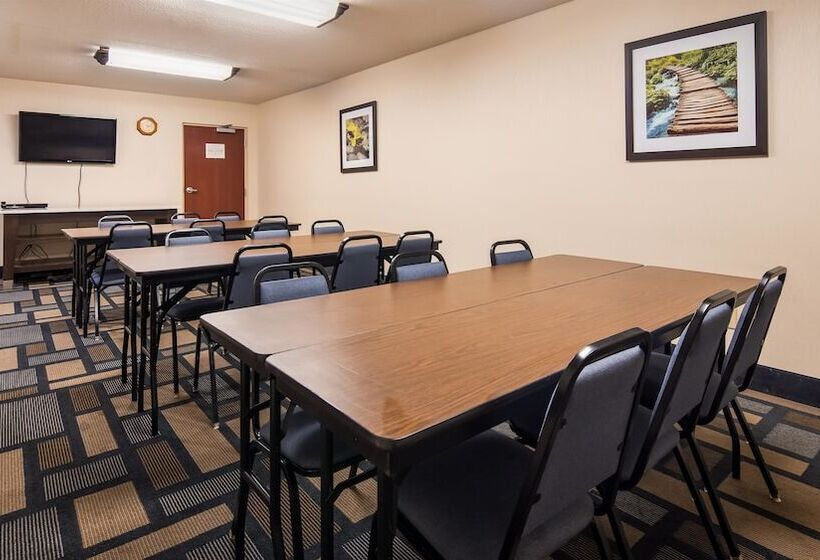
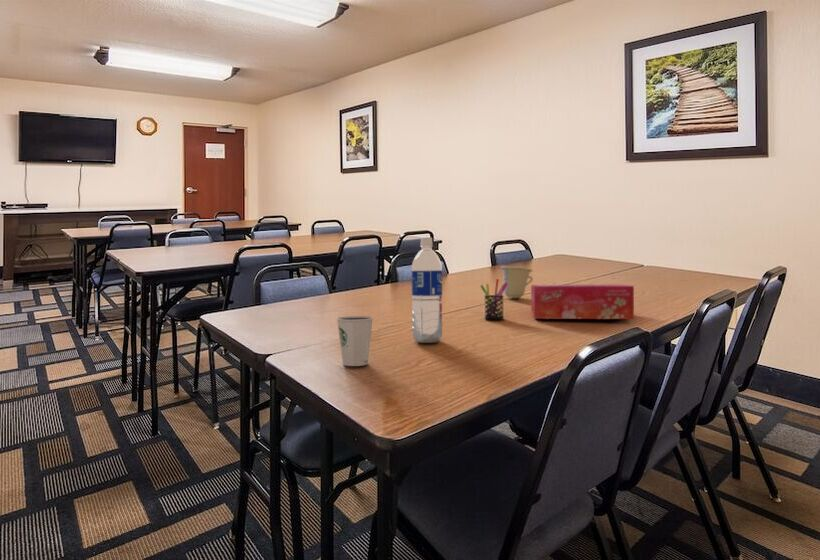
+ tissue box (579, 300)
+ dixie cup (355, 341)
+ water bottle (426, 289)
+ pen holder (492, 298)
+ cup (516, 282)
